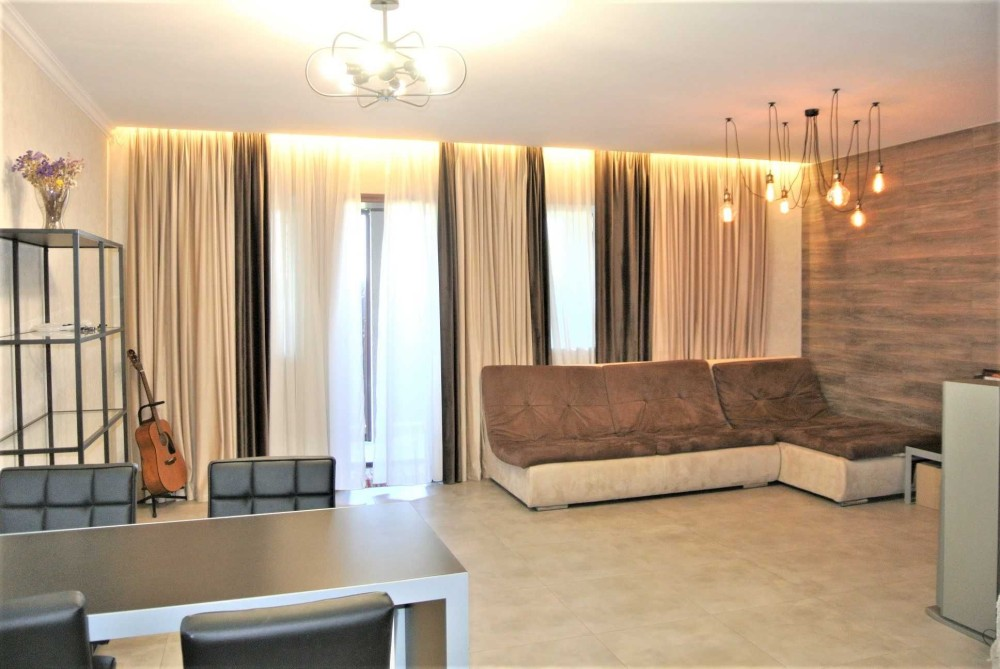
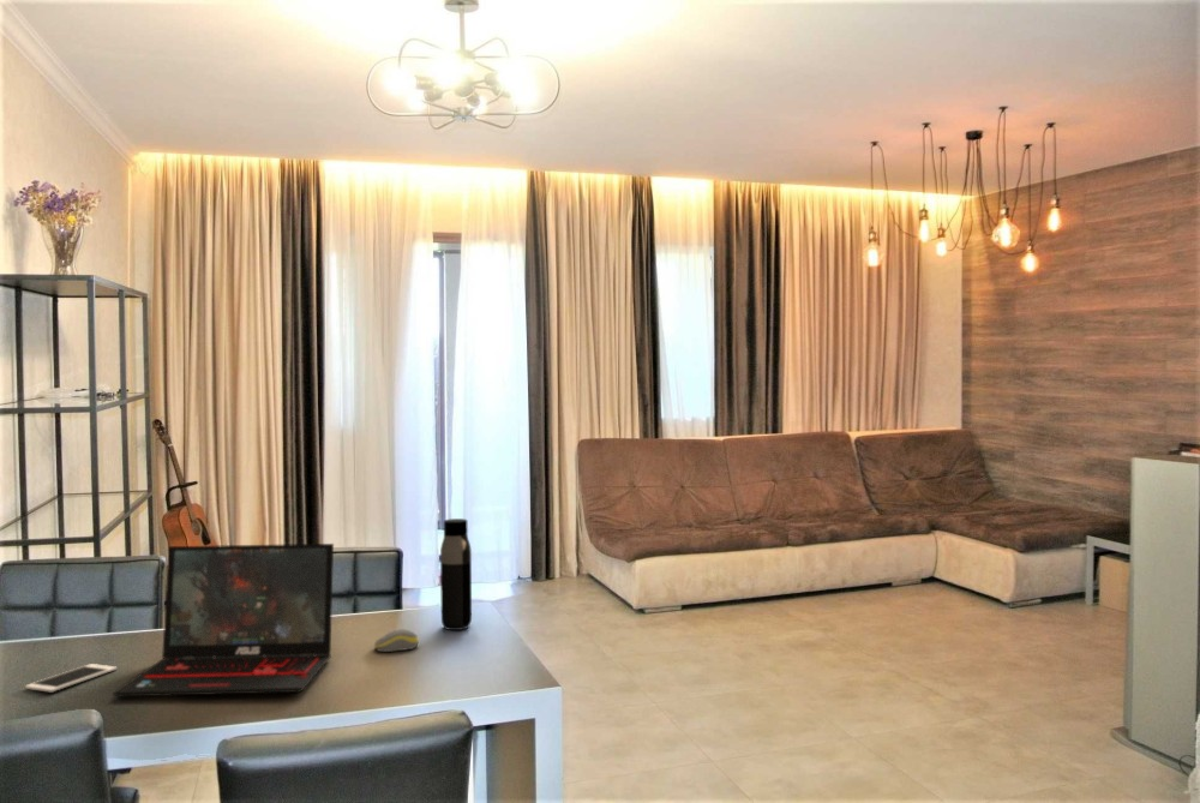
+ water bottle (456, 573)
+ computer mouse (396, 639)
+ laptop (230, 615)
+ cell phone (72, 677)
